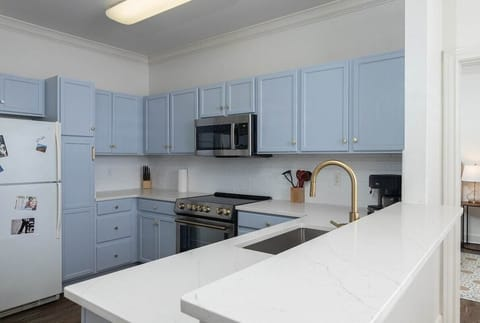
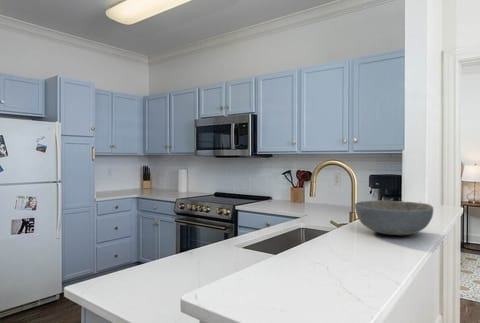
+ bowl (392, 219)
